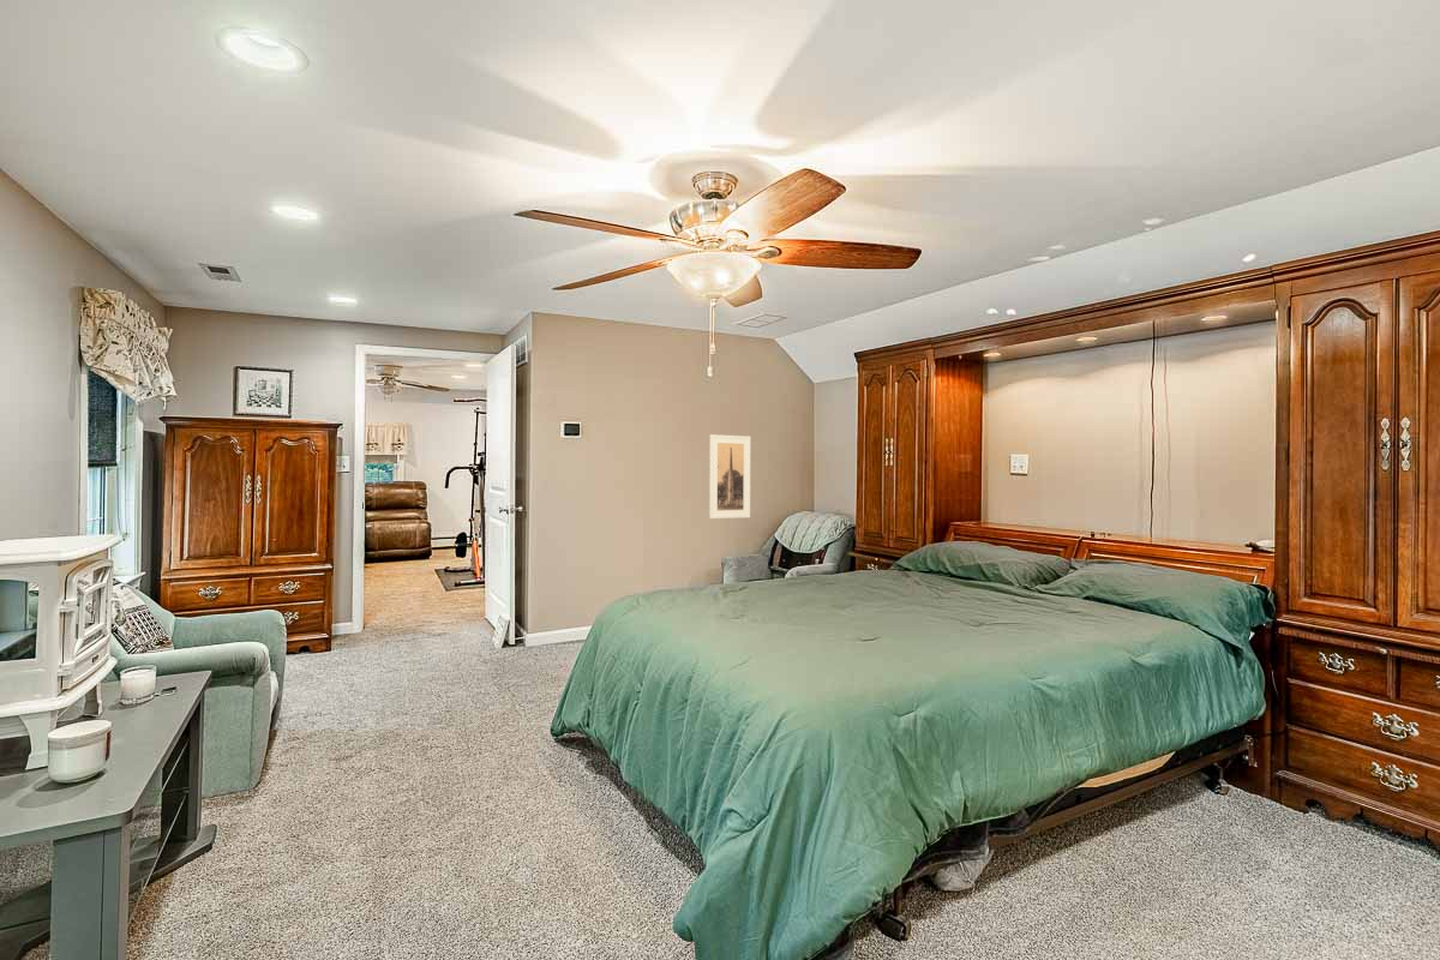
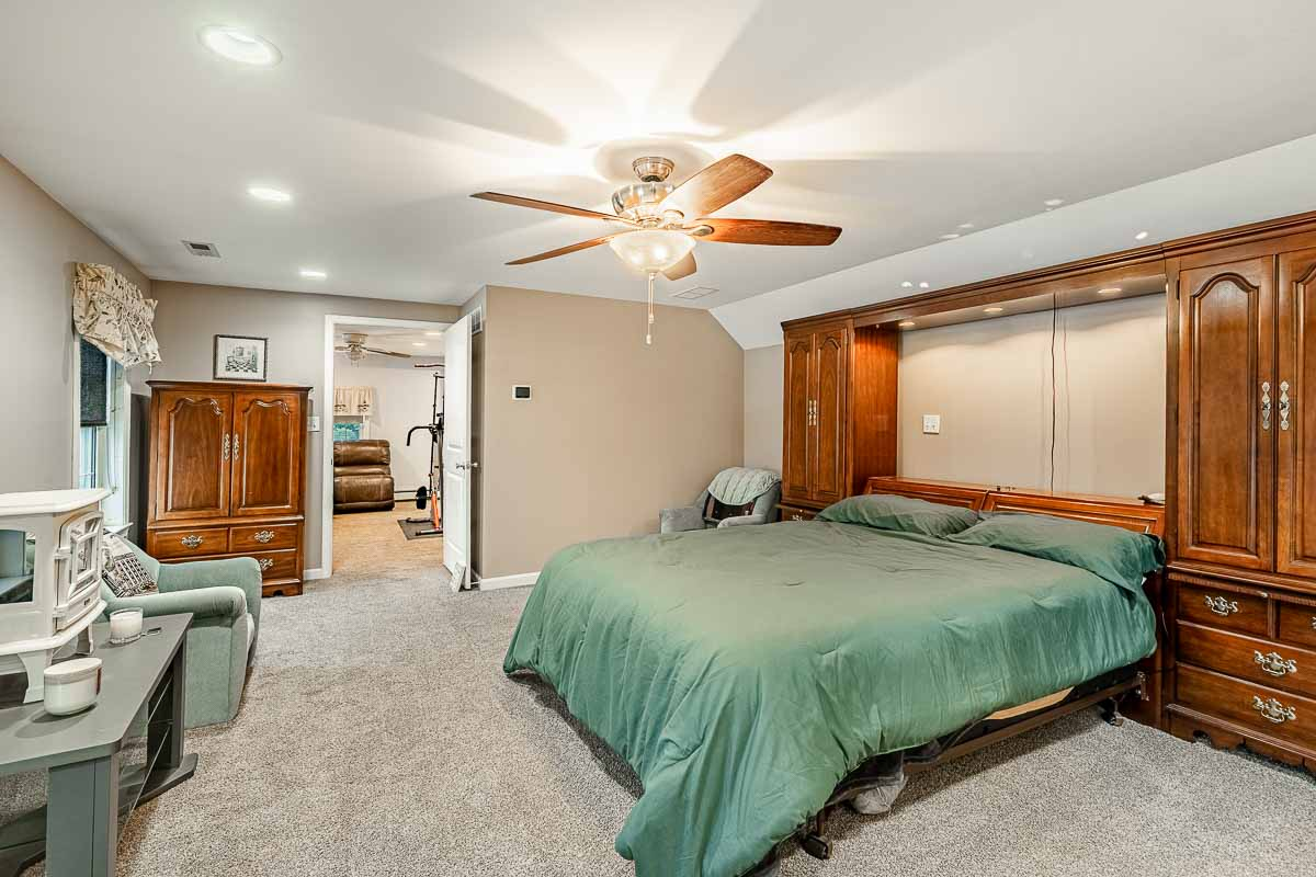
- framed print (730, 476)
